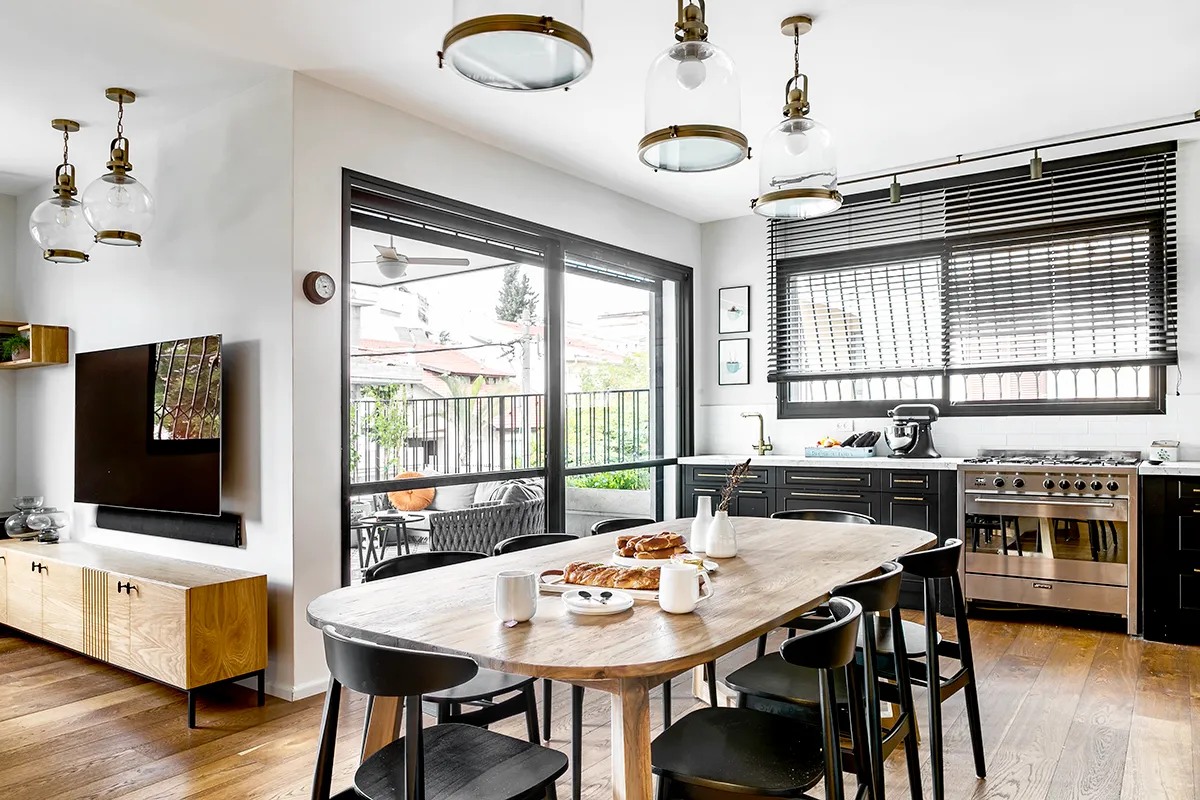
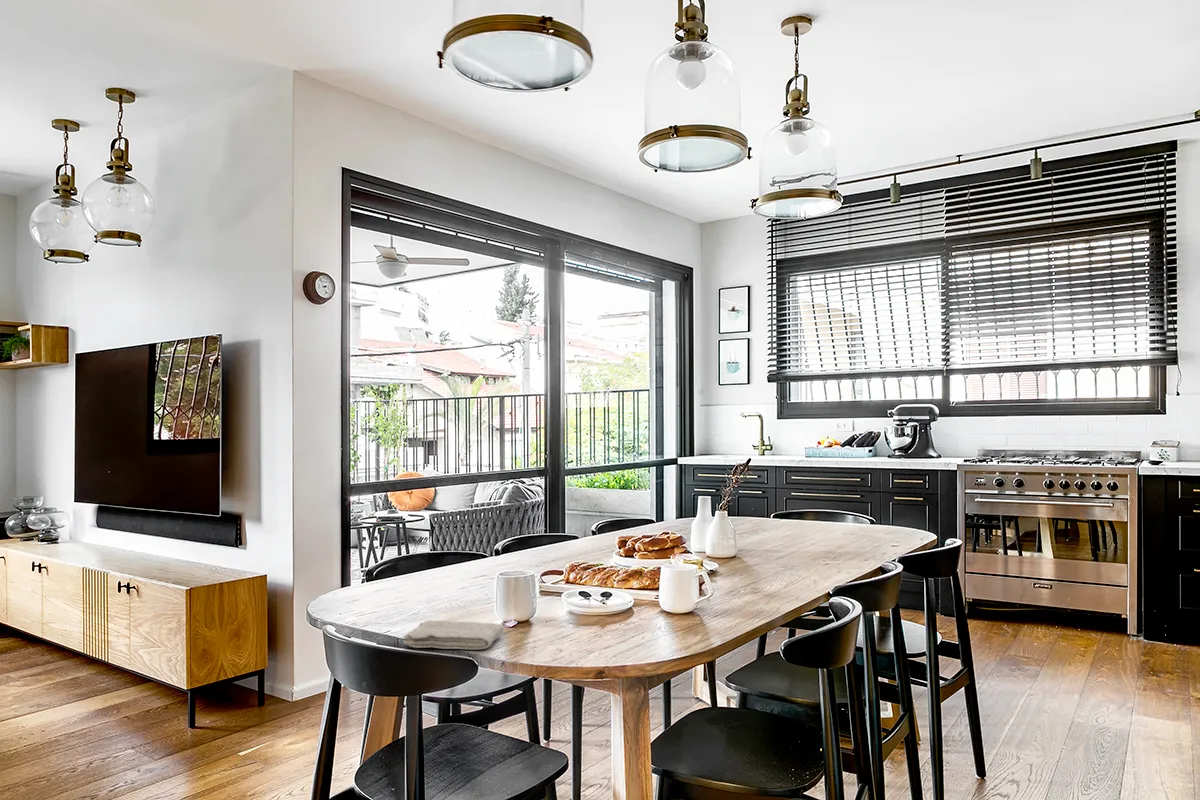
+ washcloth (454, 633)
